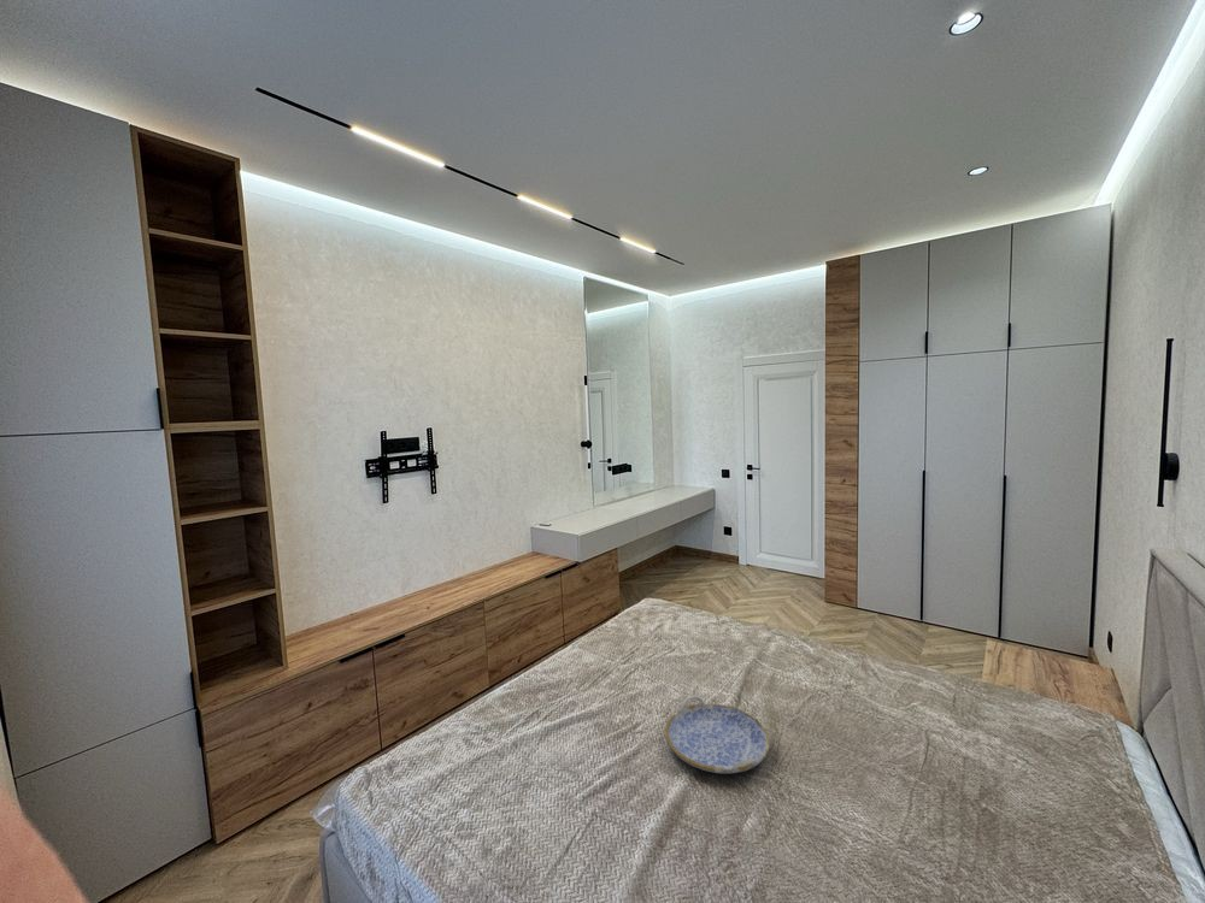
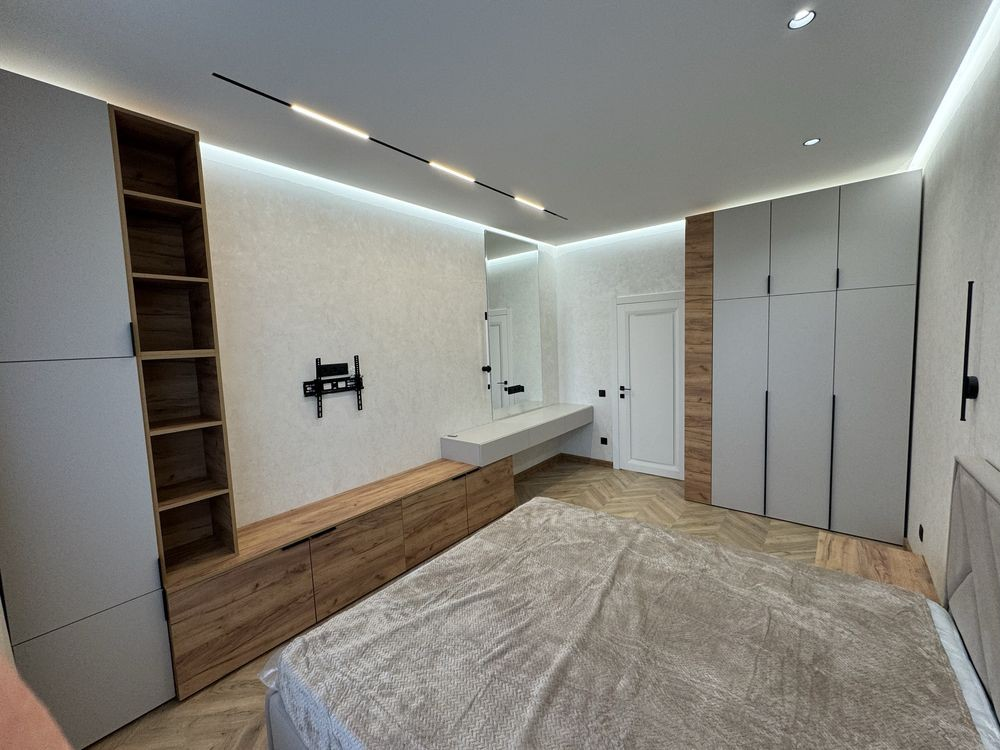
- serving tray (716, 734)
